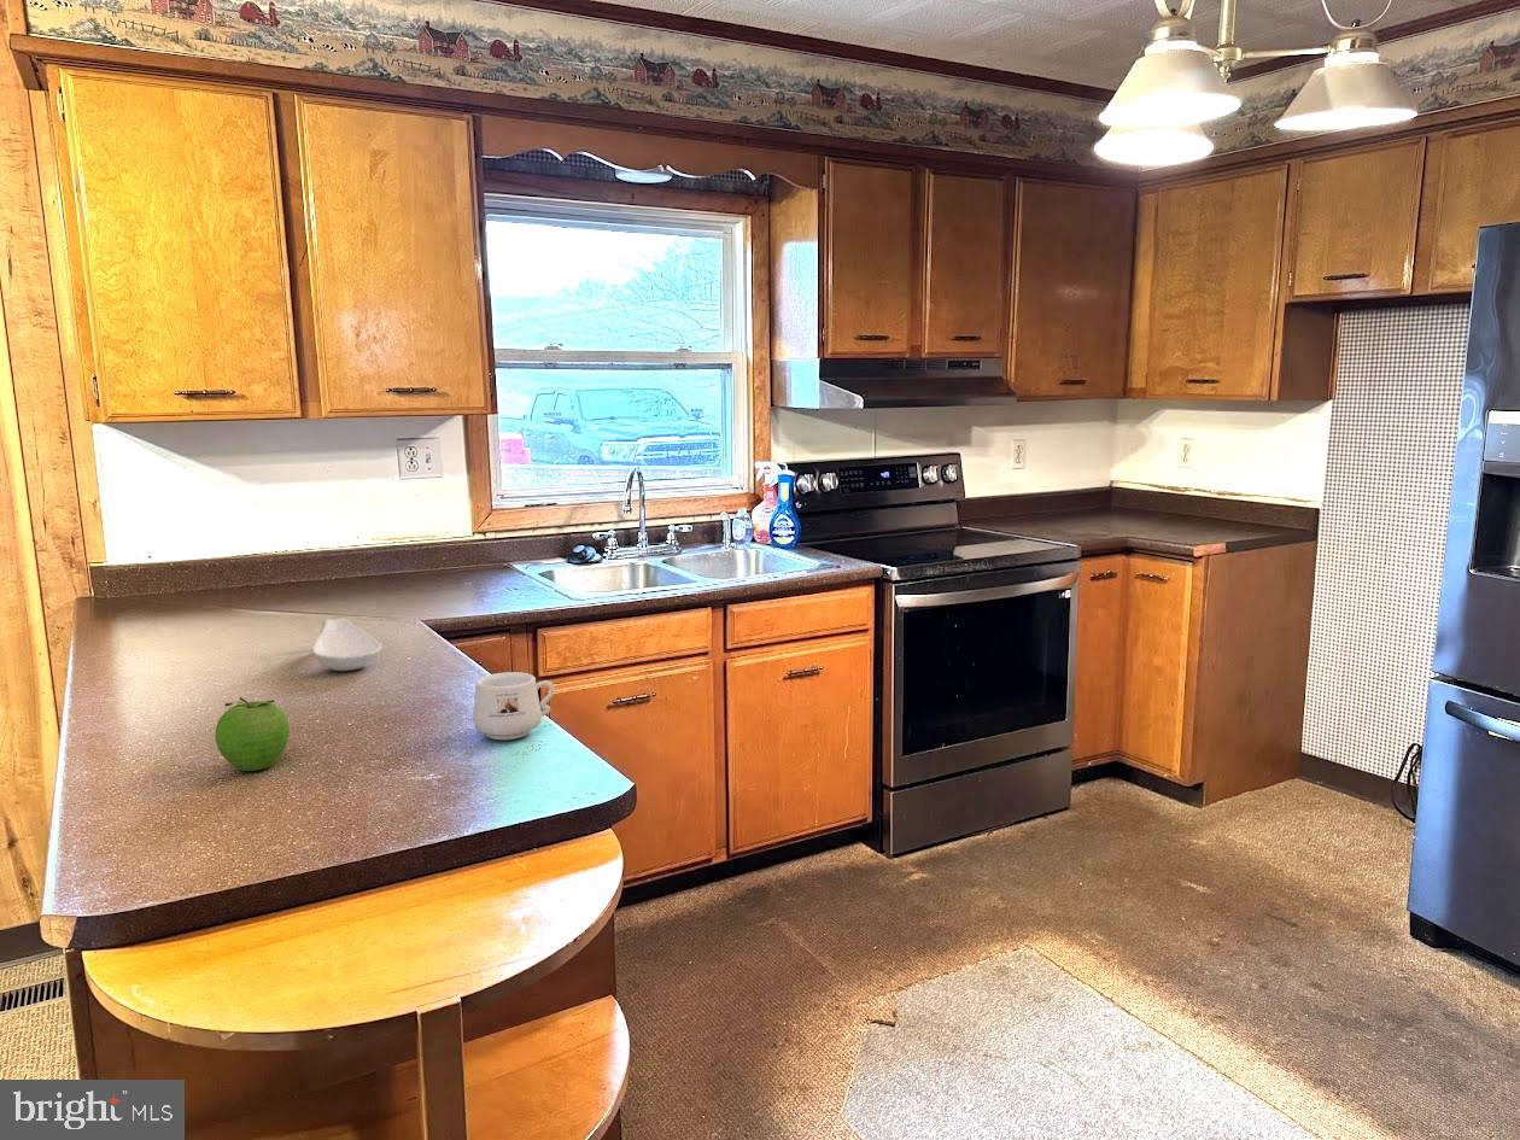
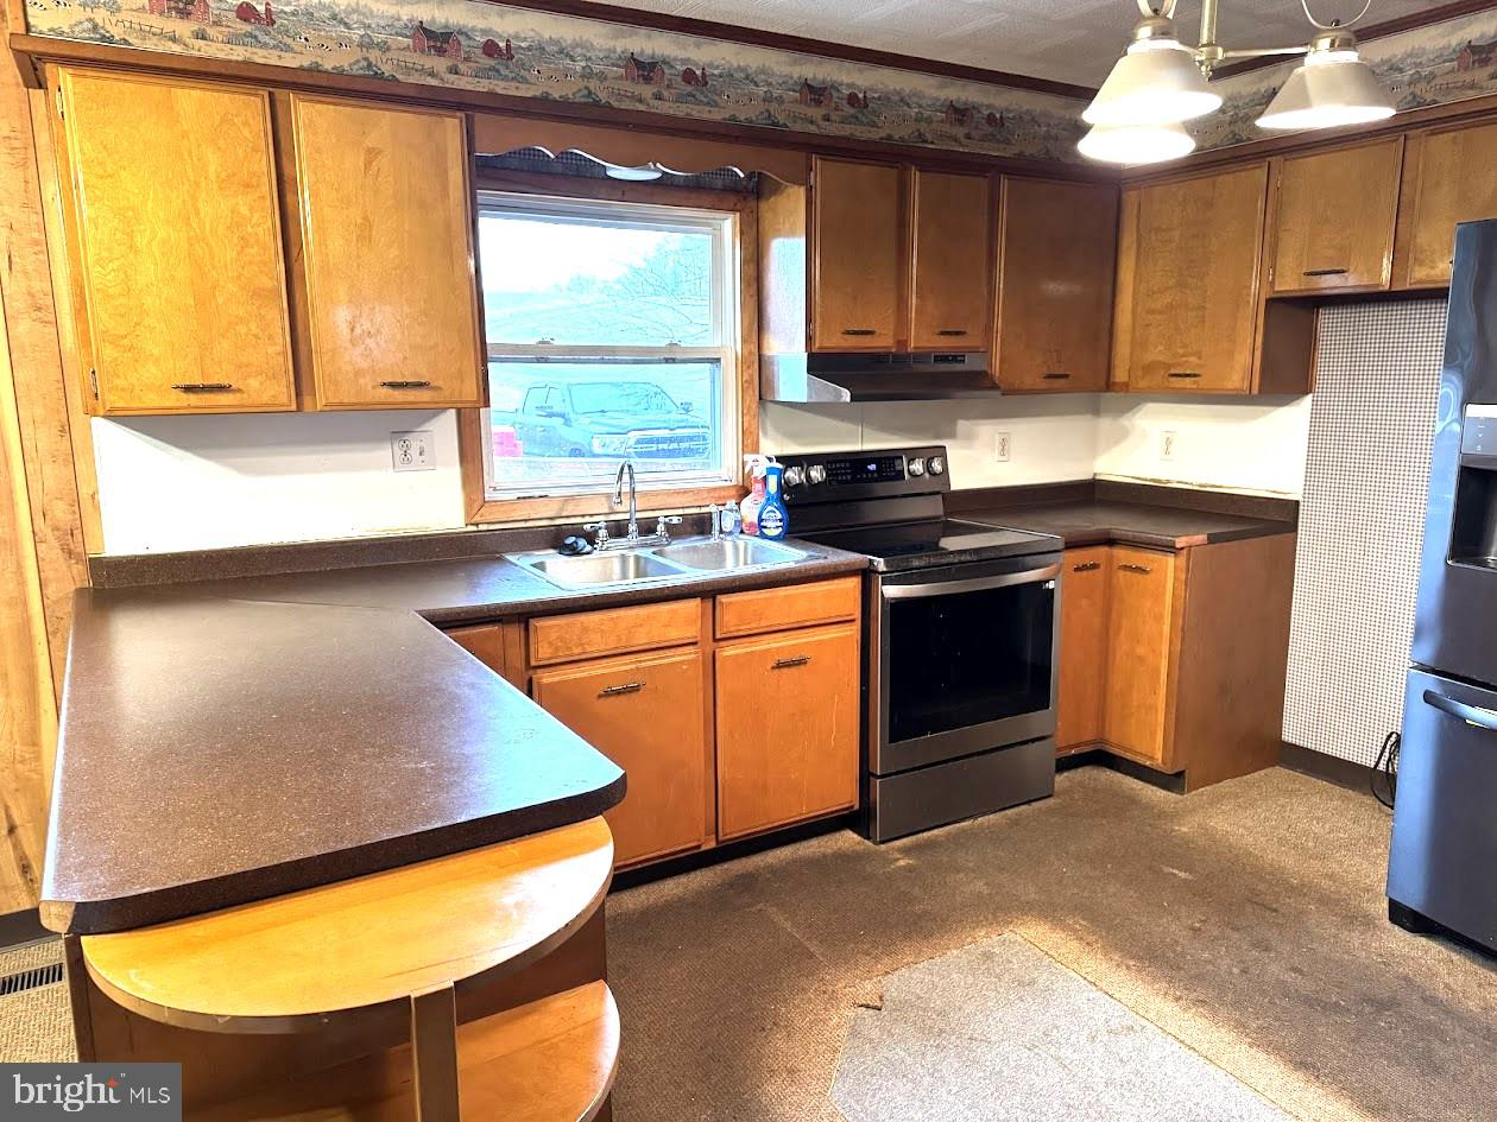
- spoon rest (340, 642)
- fruit (252, 731)
- mug (514, 706)
